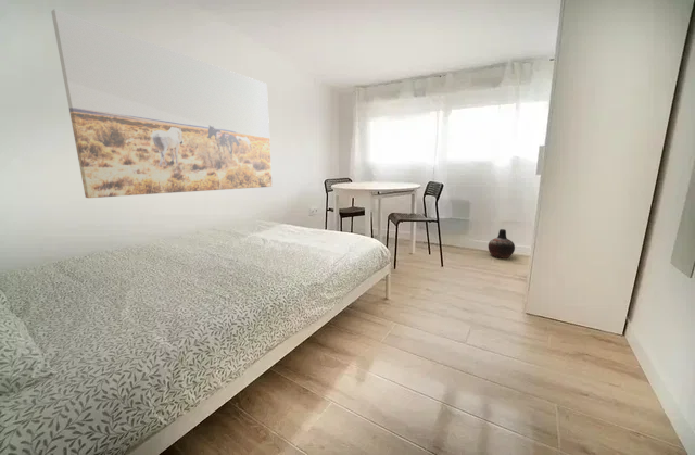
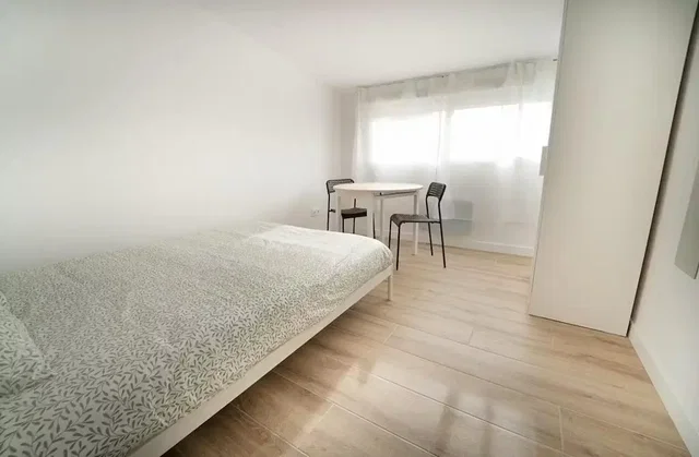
- vase (501, 242)
- wall art (197, 127)
